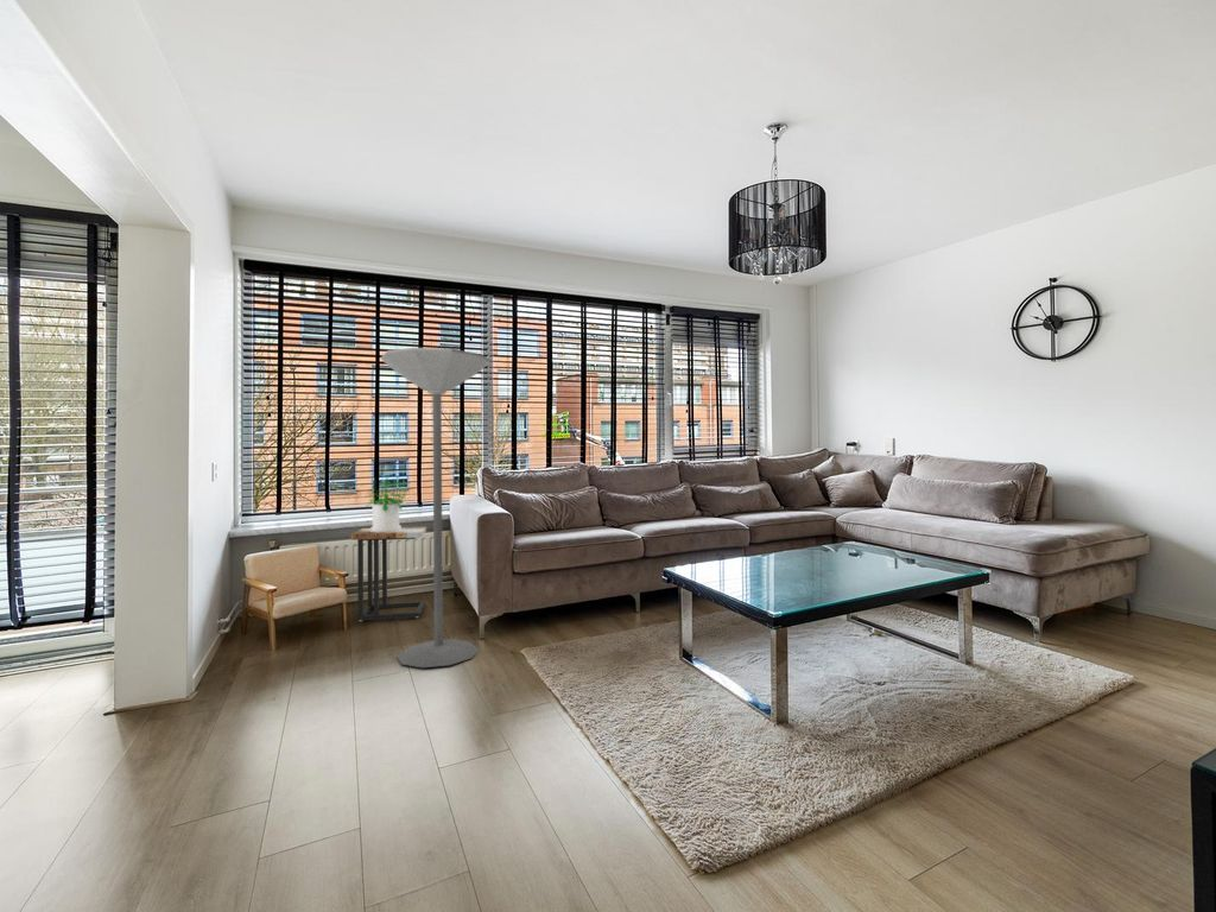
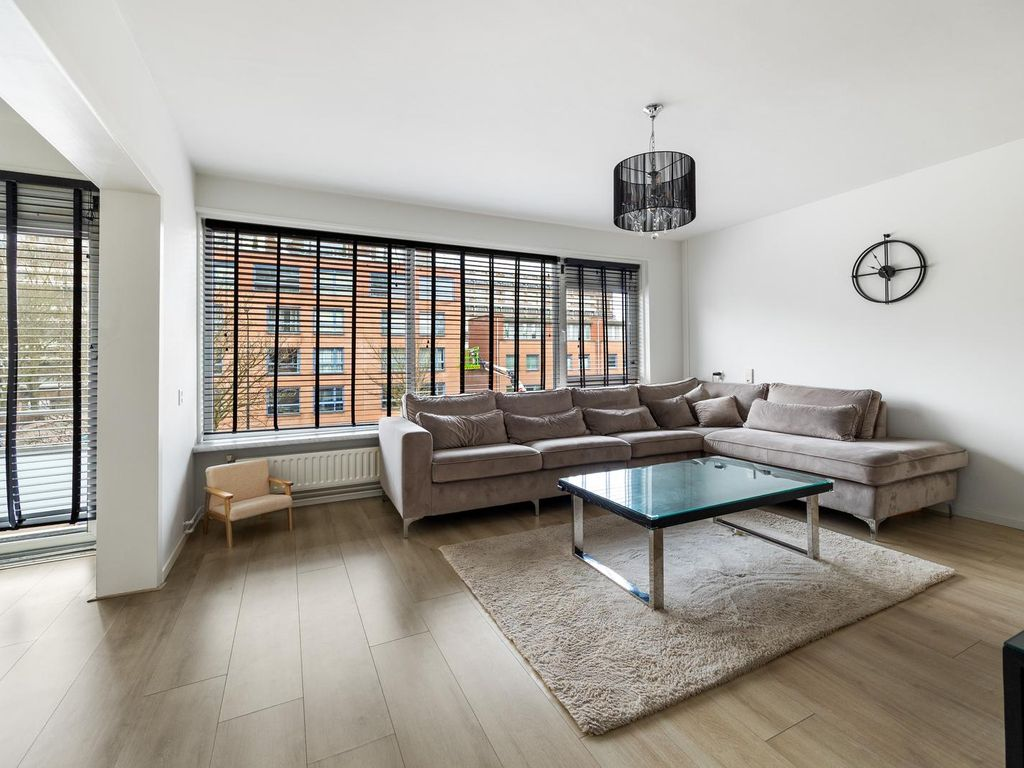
- side table (386, 571)
- potted plant (390, 502)
- floor lamp (437, 505)
